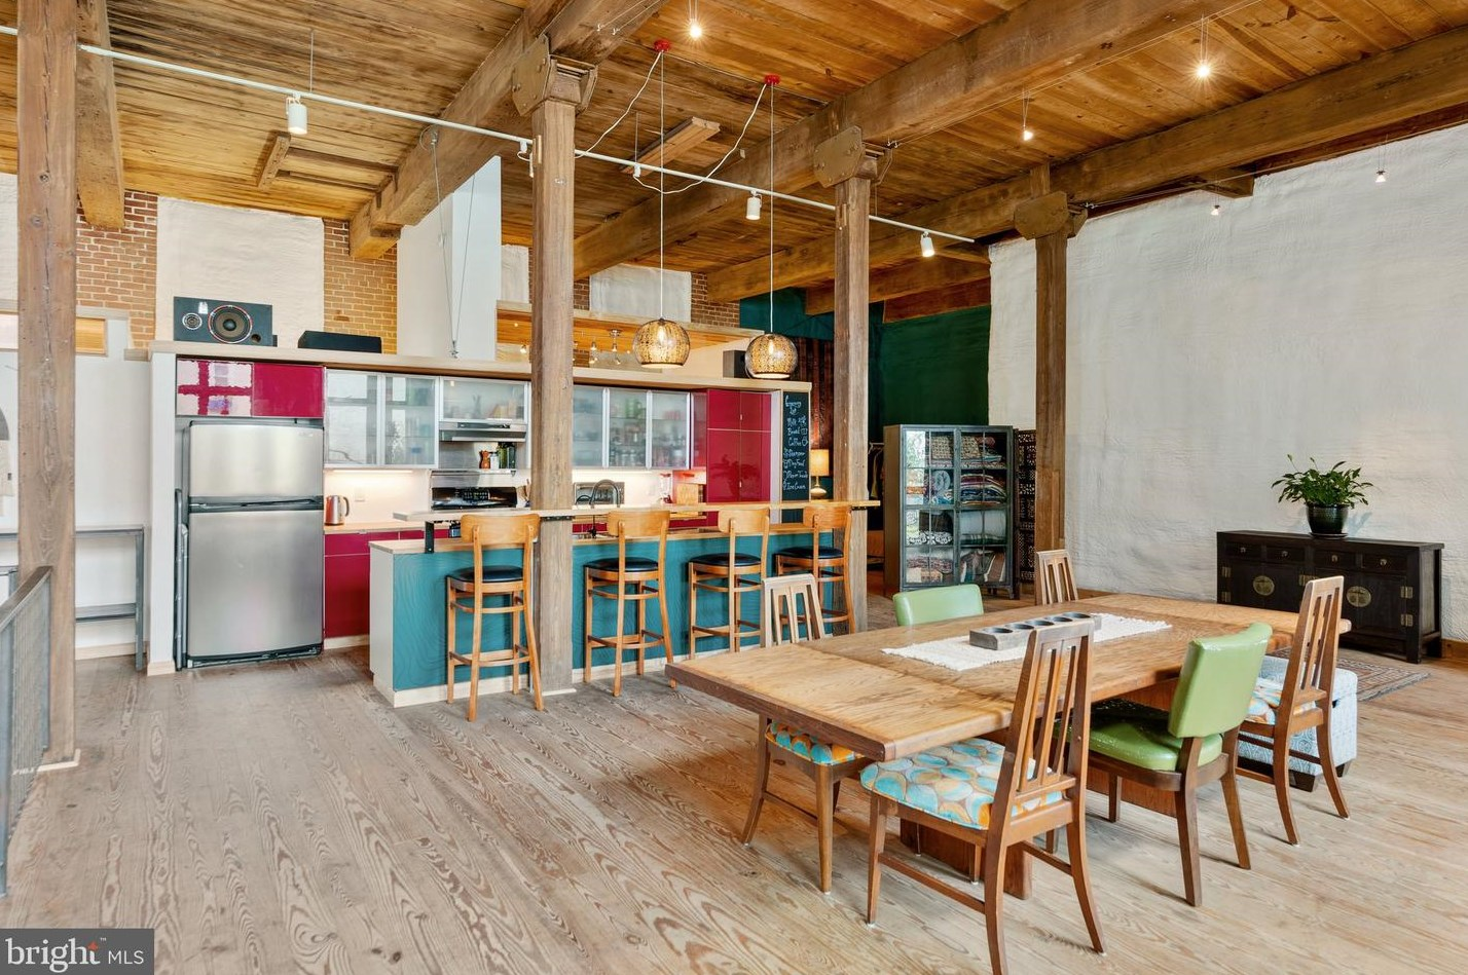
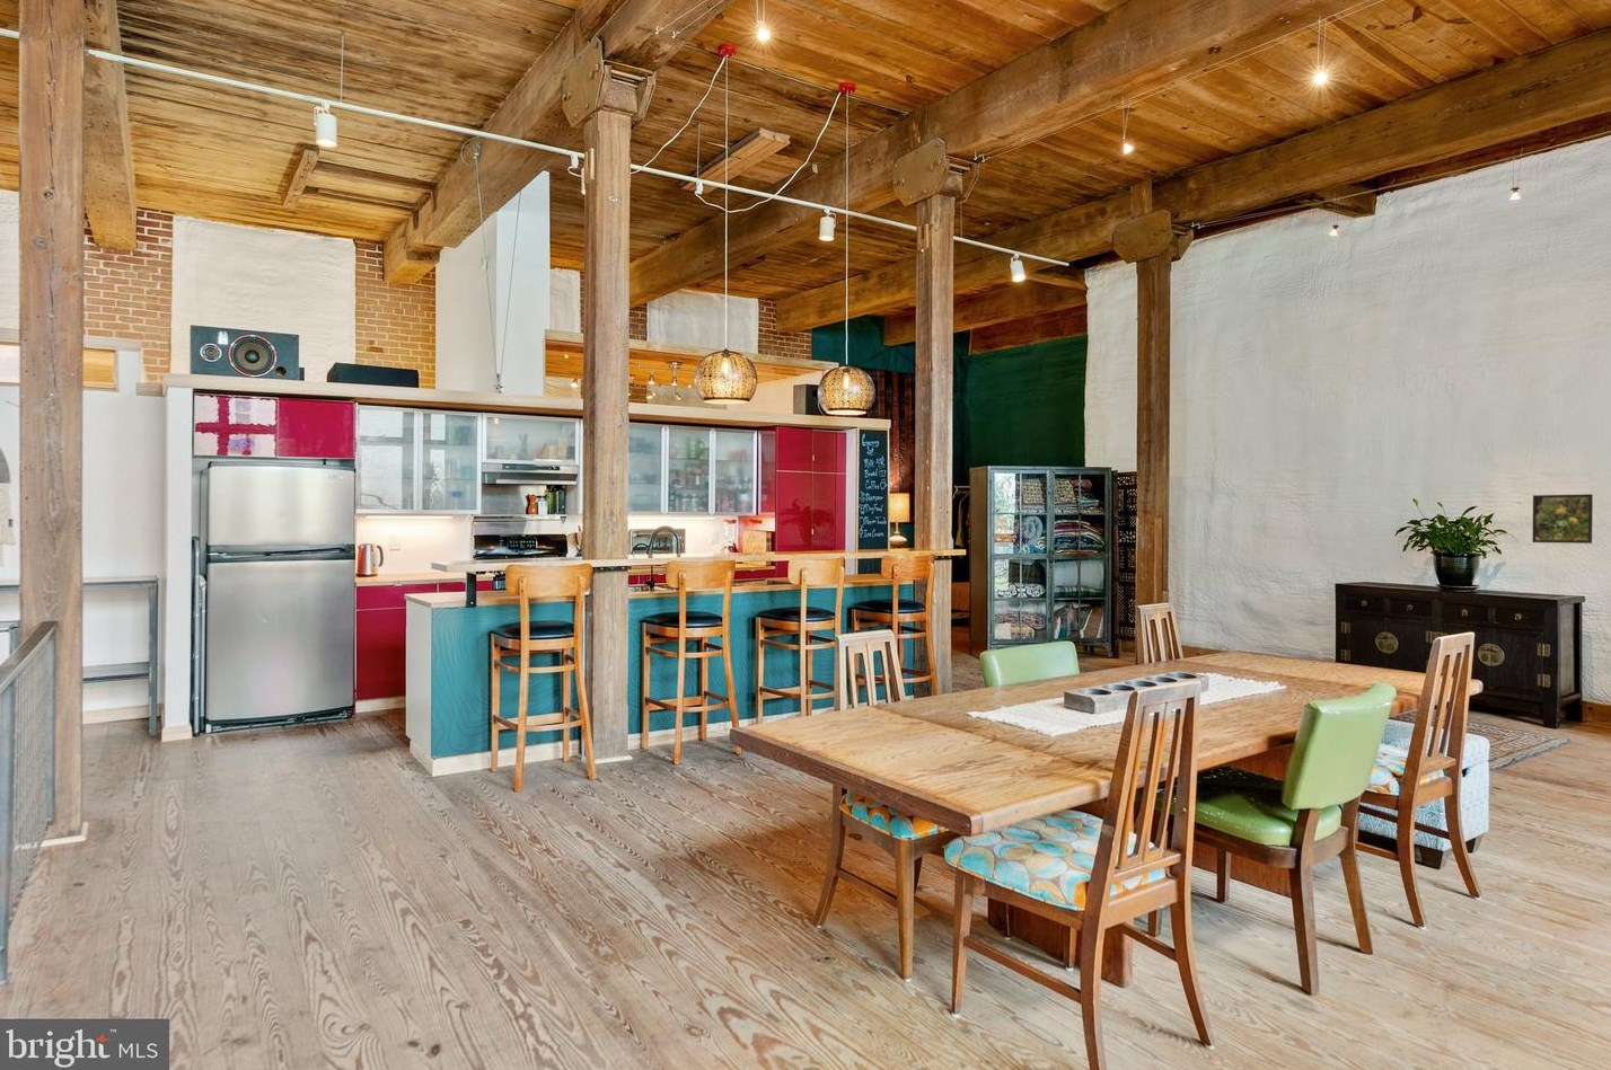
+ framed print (1561, 518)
